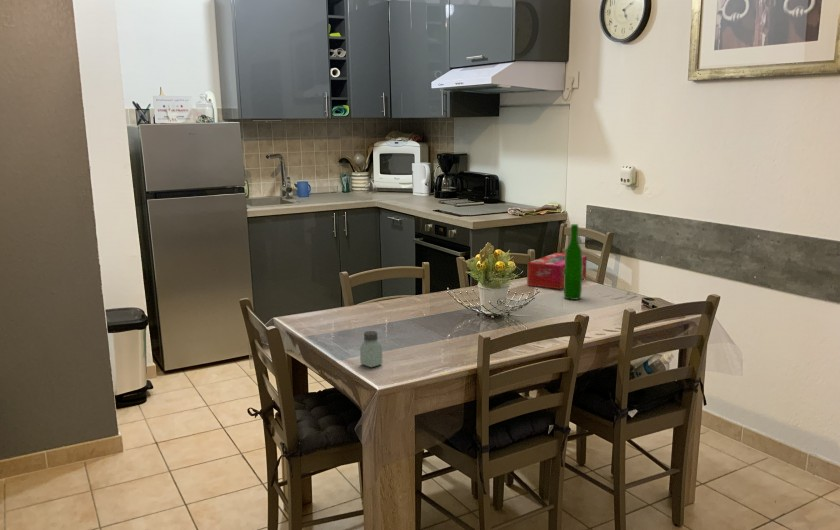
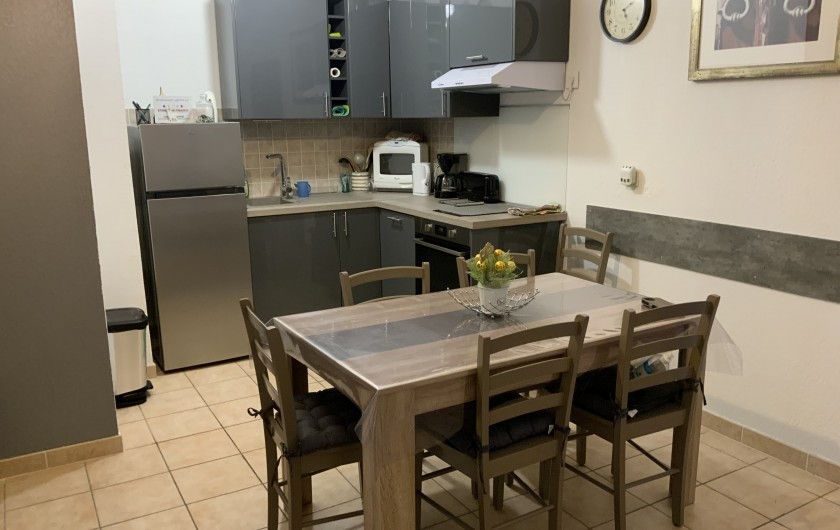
- saltshaker (371, 348)
- wine bottle (573, 261)
- tissue box (557, 270)
